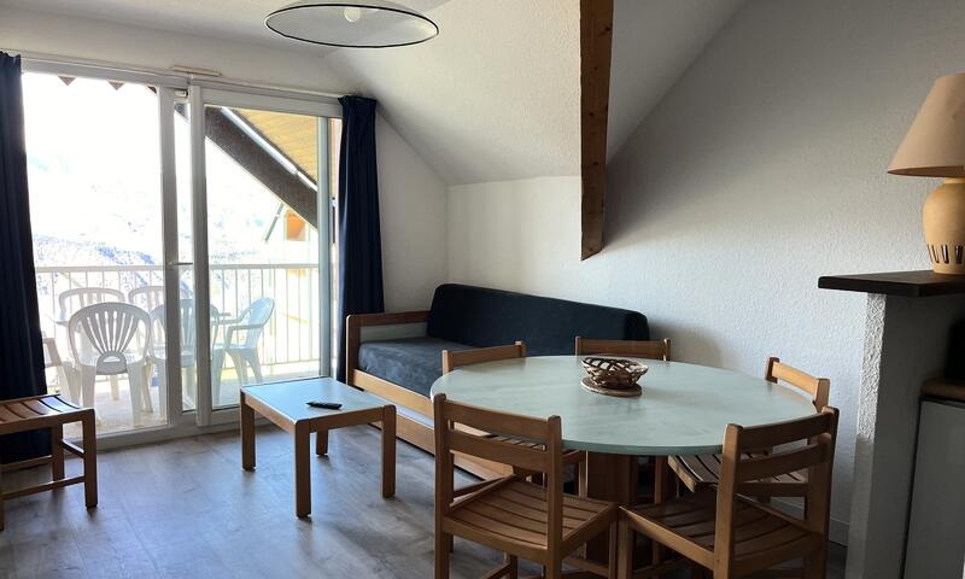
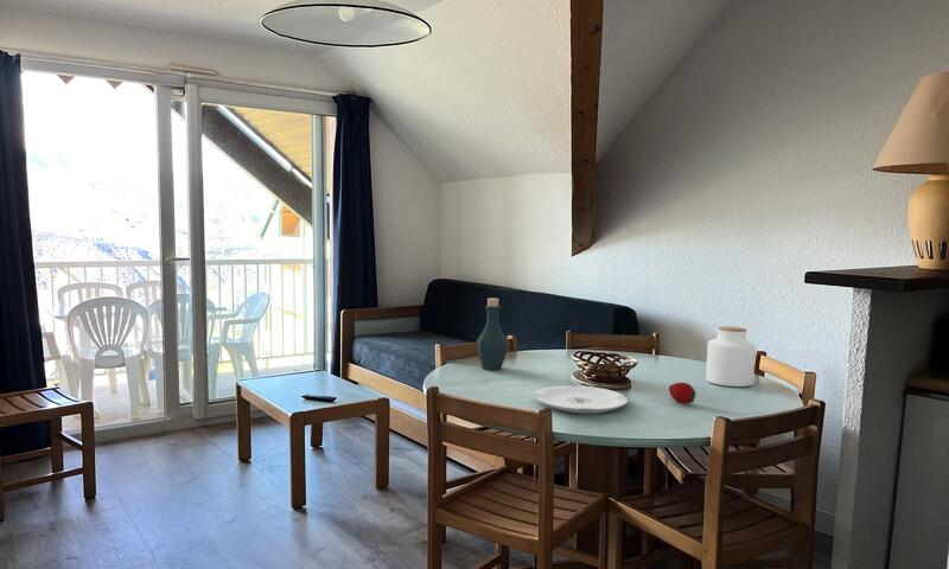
+ fruit (681, 392)
+ jar (732, 354)
+ bottle (492, 333)
+ plate (580, 399)
